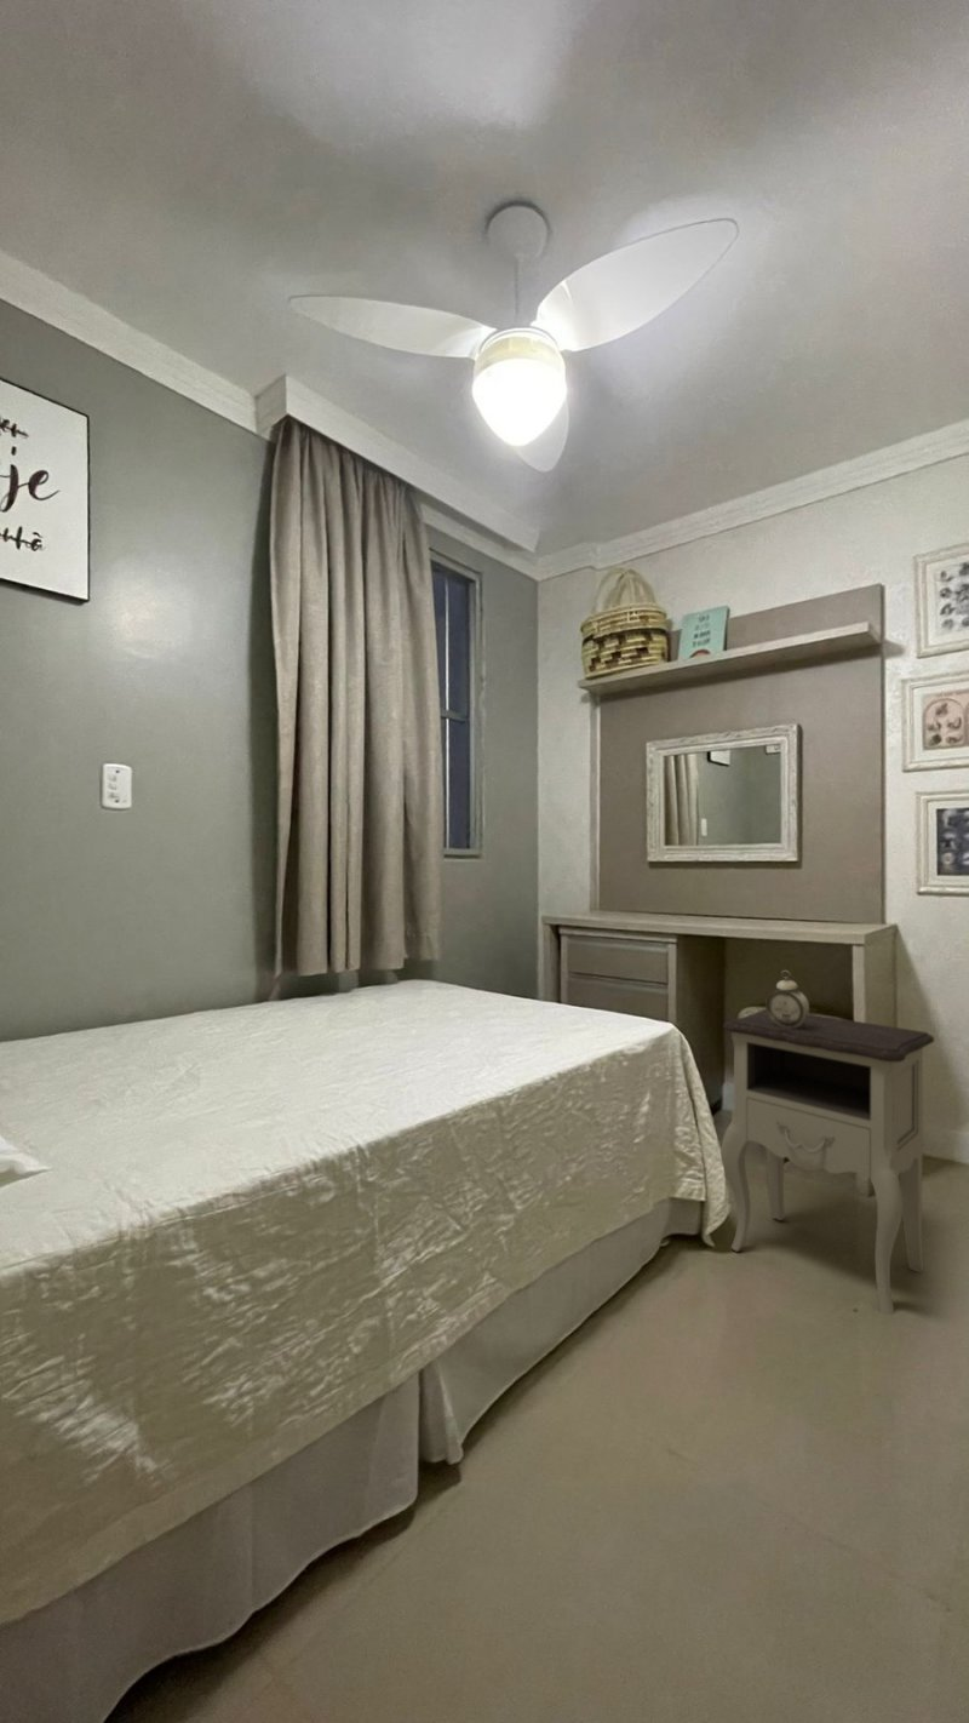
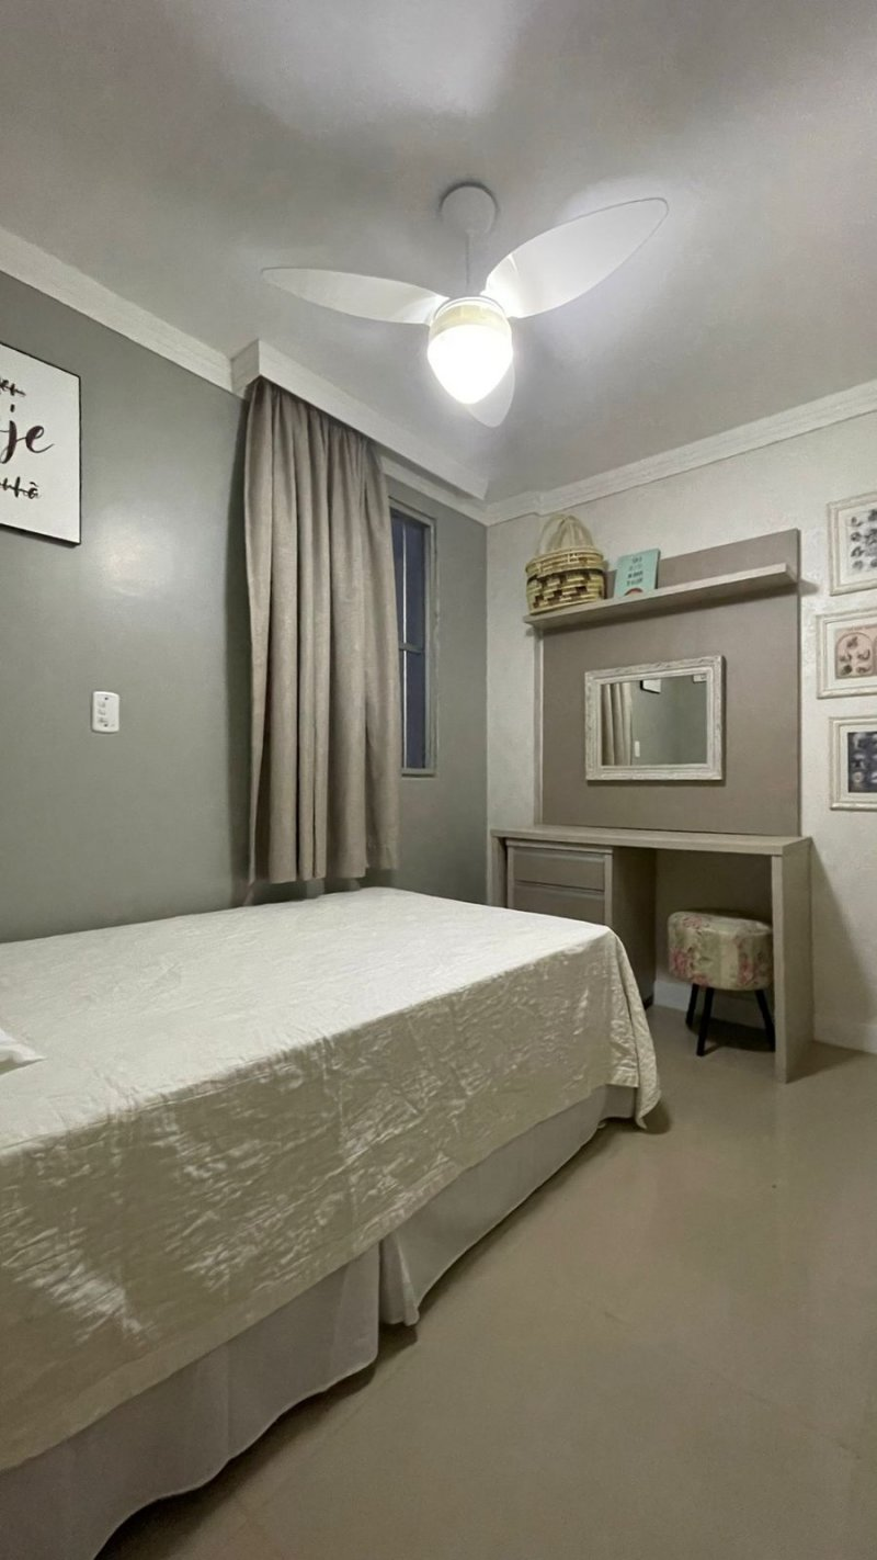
- nightstand (822, 1144)
- alarm clock (787, 997)
